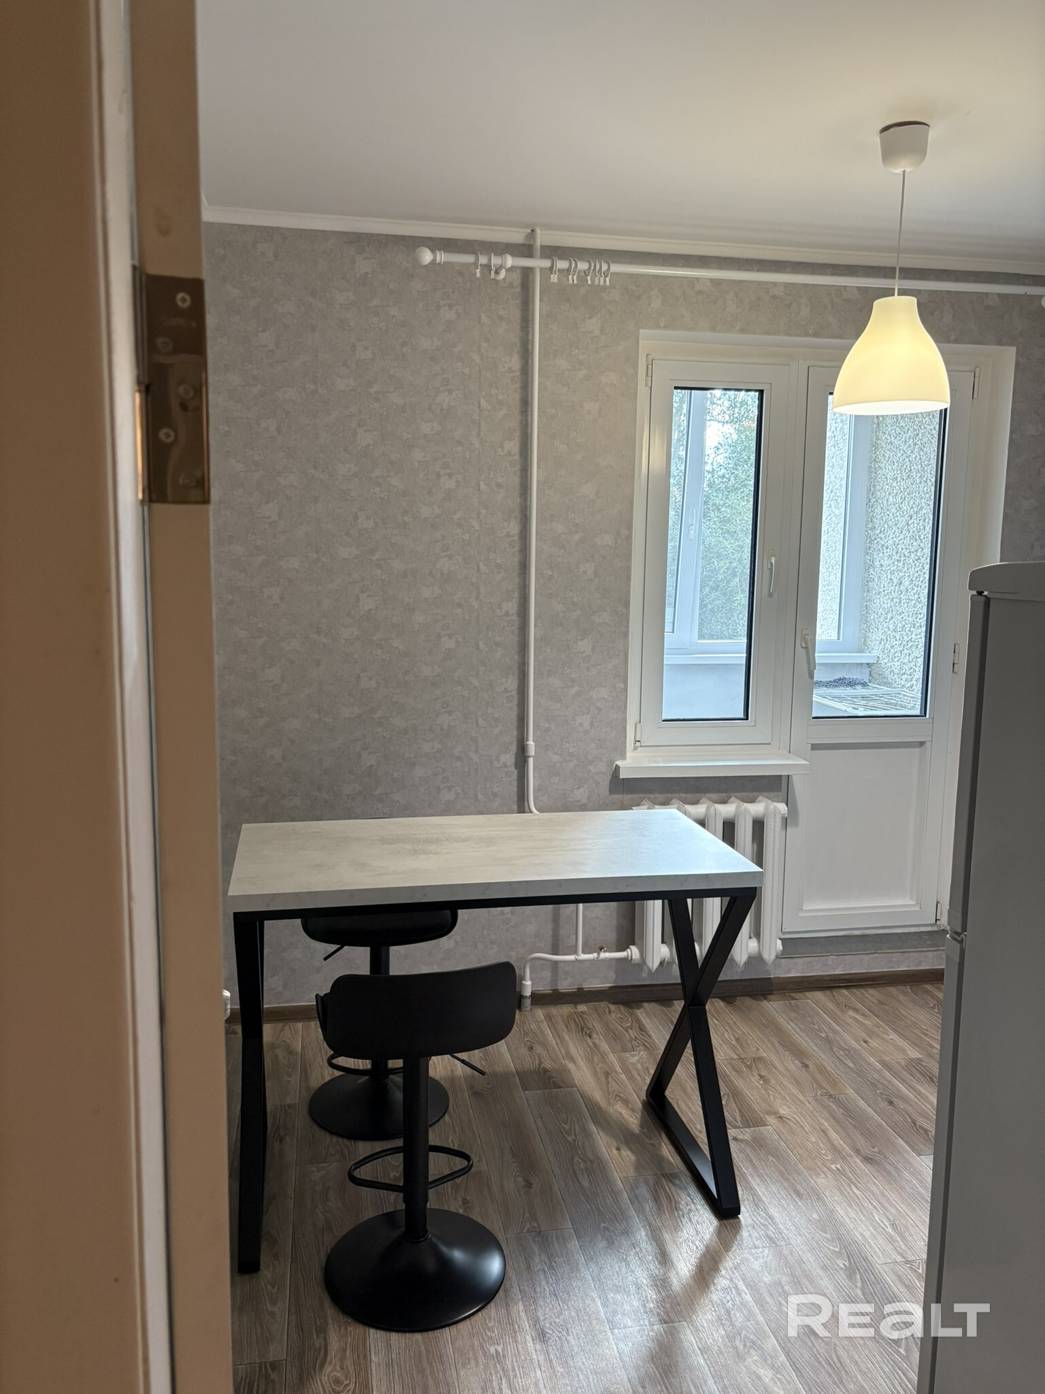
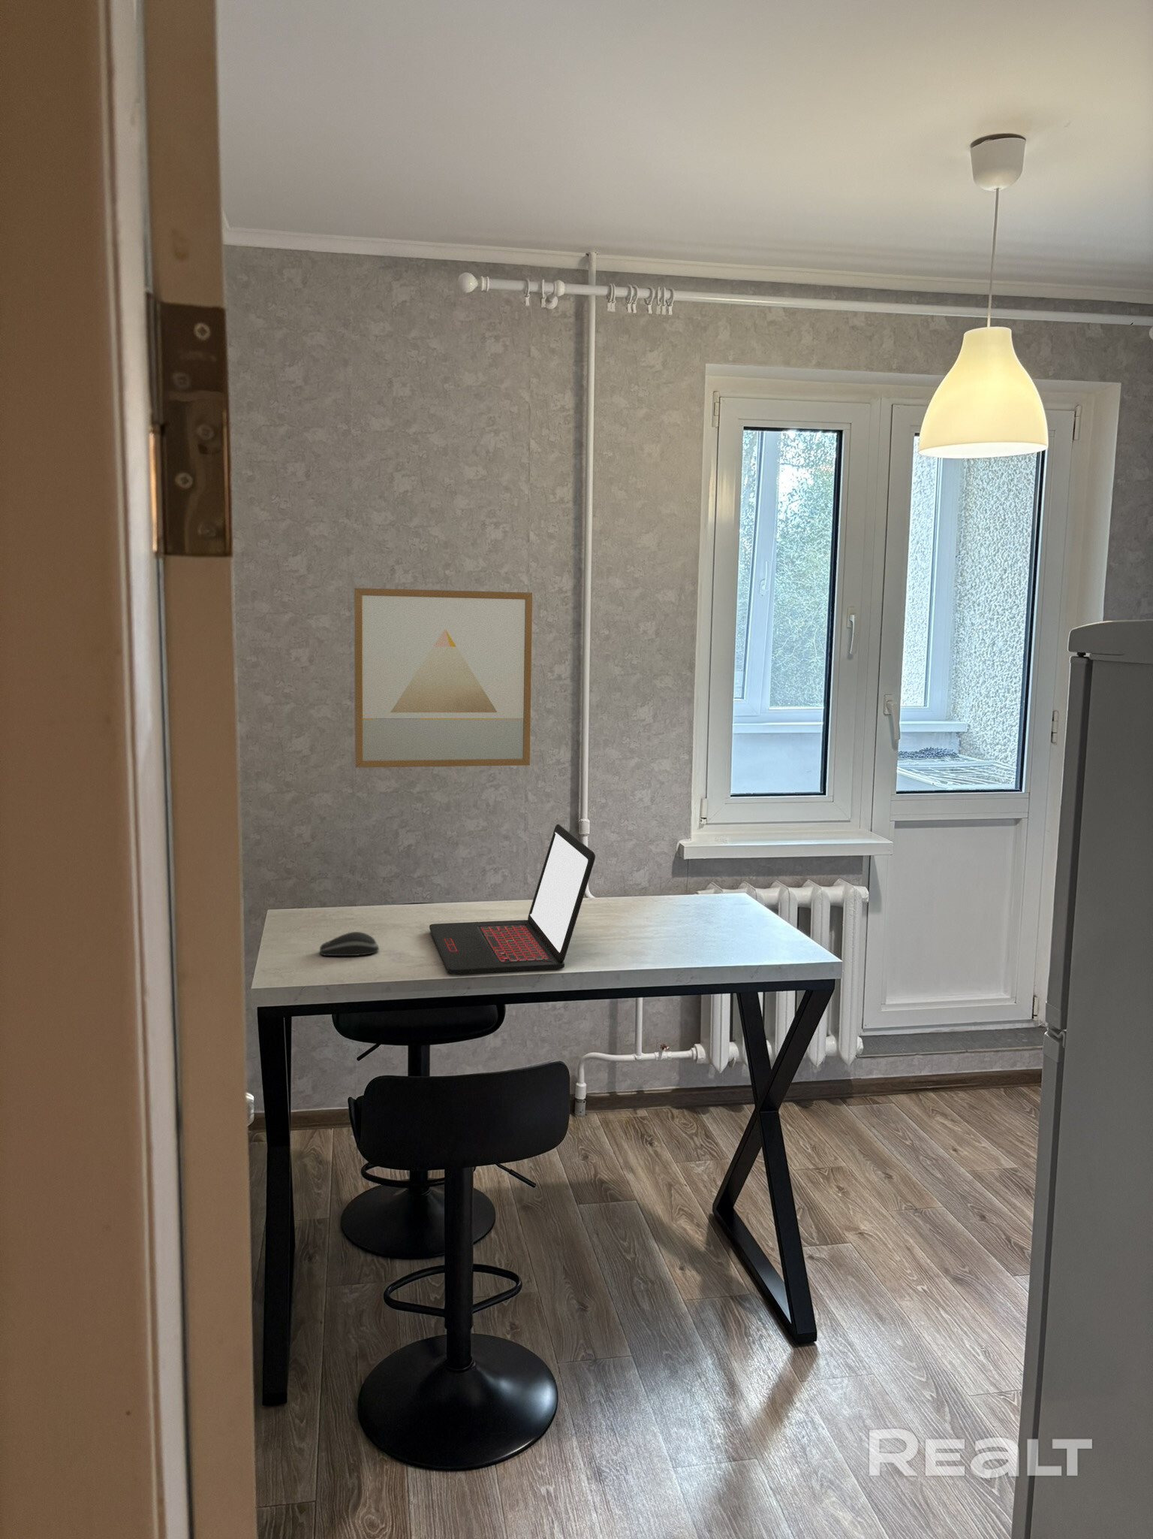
+ computer mouse (349, 943)
+ wall art (443, 679)
+ laptop (533, 899)
